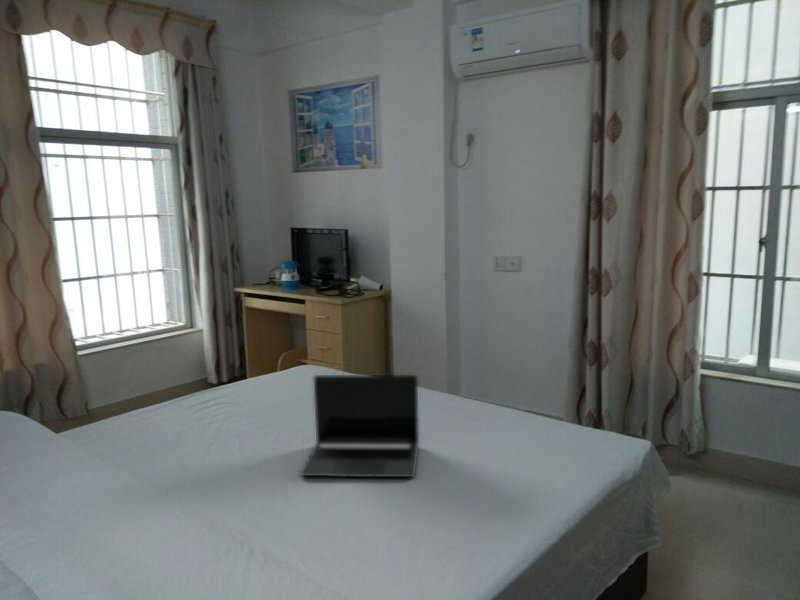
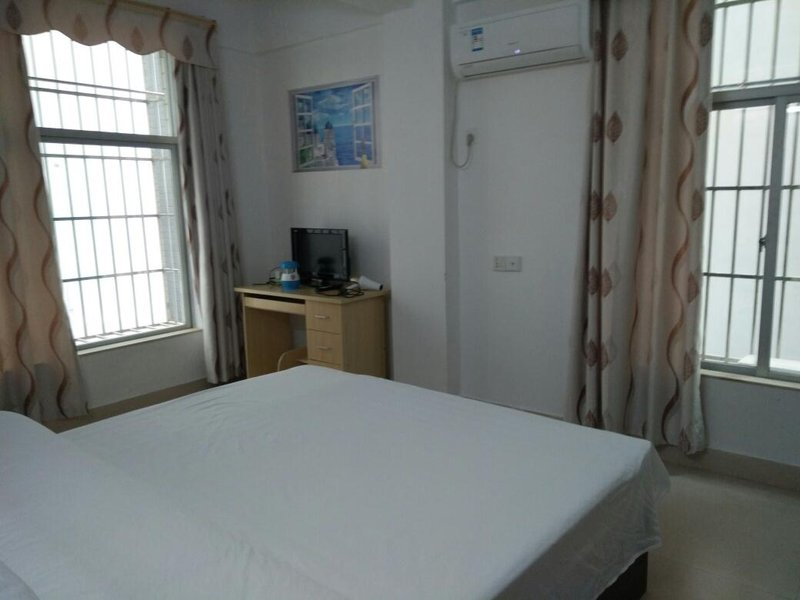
- laptop (361, 423)
